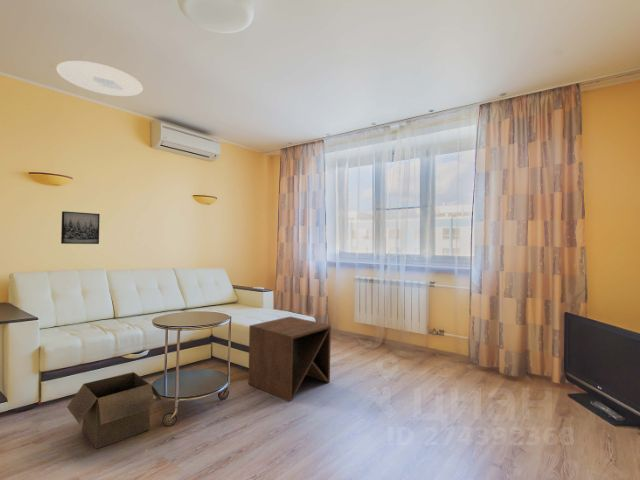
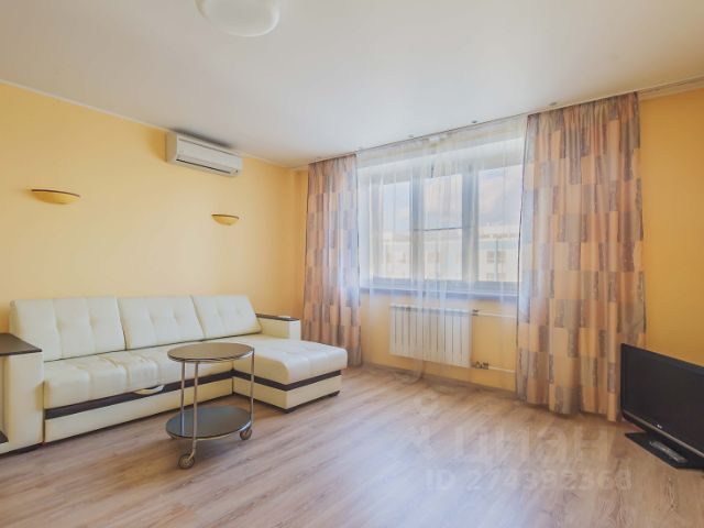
- box (117, 407)
- ceiling light (102, 77)
- wall art (81, 228)
- side table (290, 354)
